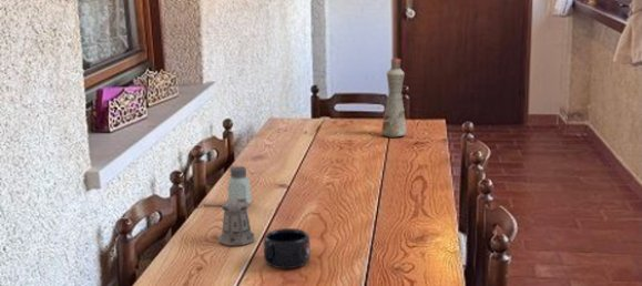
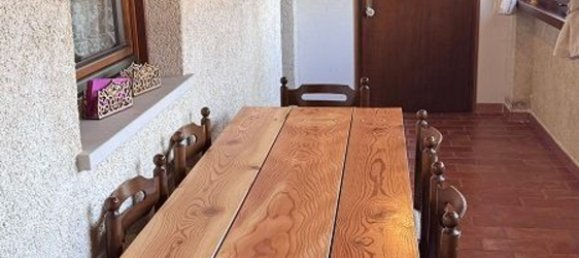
- bottle (394, 96)
- pepper shaker (232, 218)
- mug (284, 249)
- saltshaker (238, 186)
